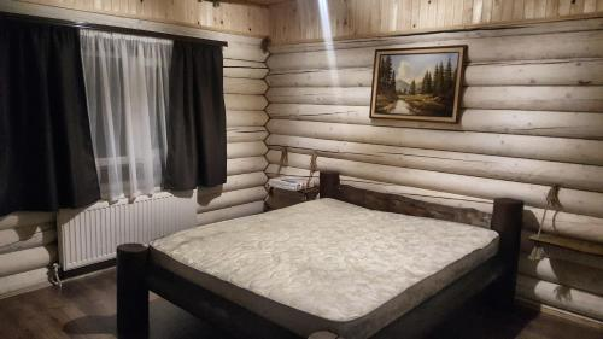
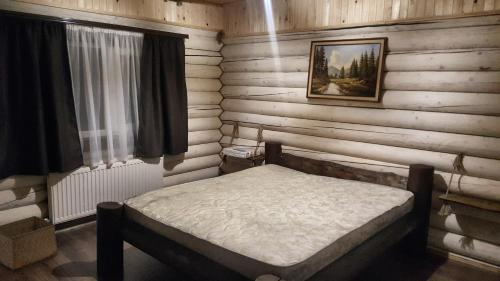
+ storage bin (25, 241)
